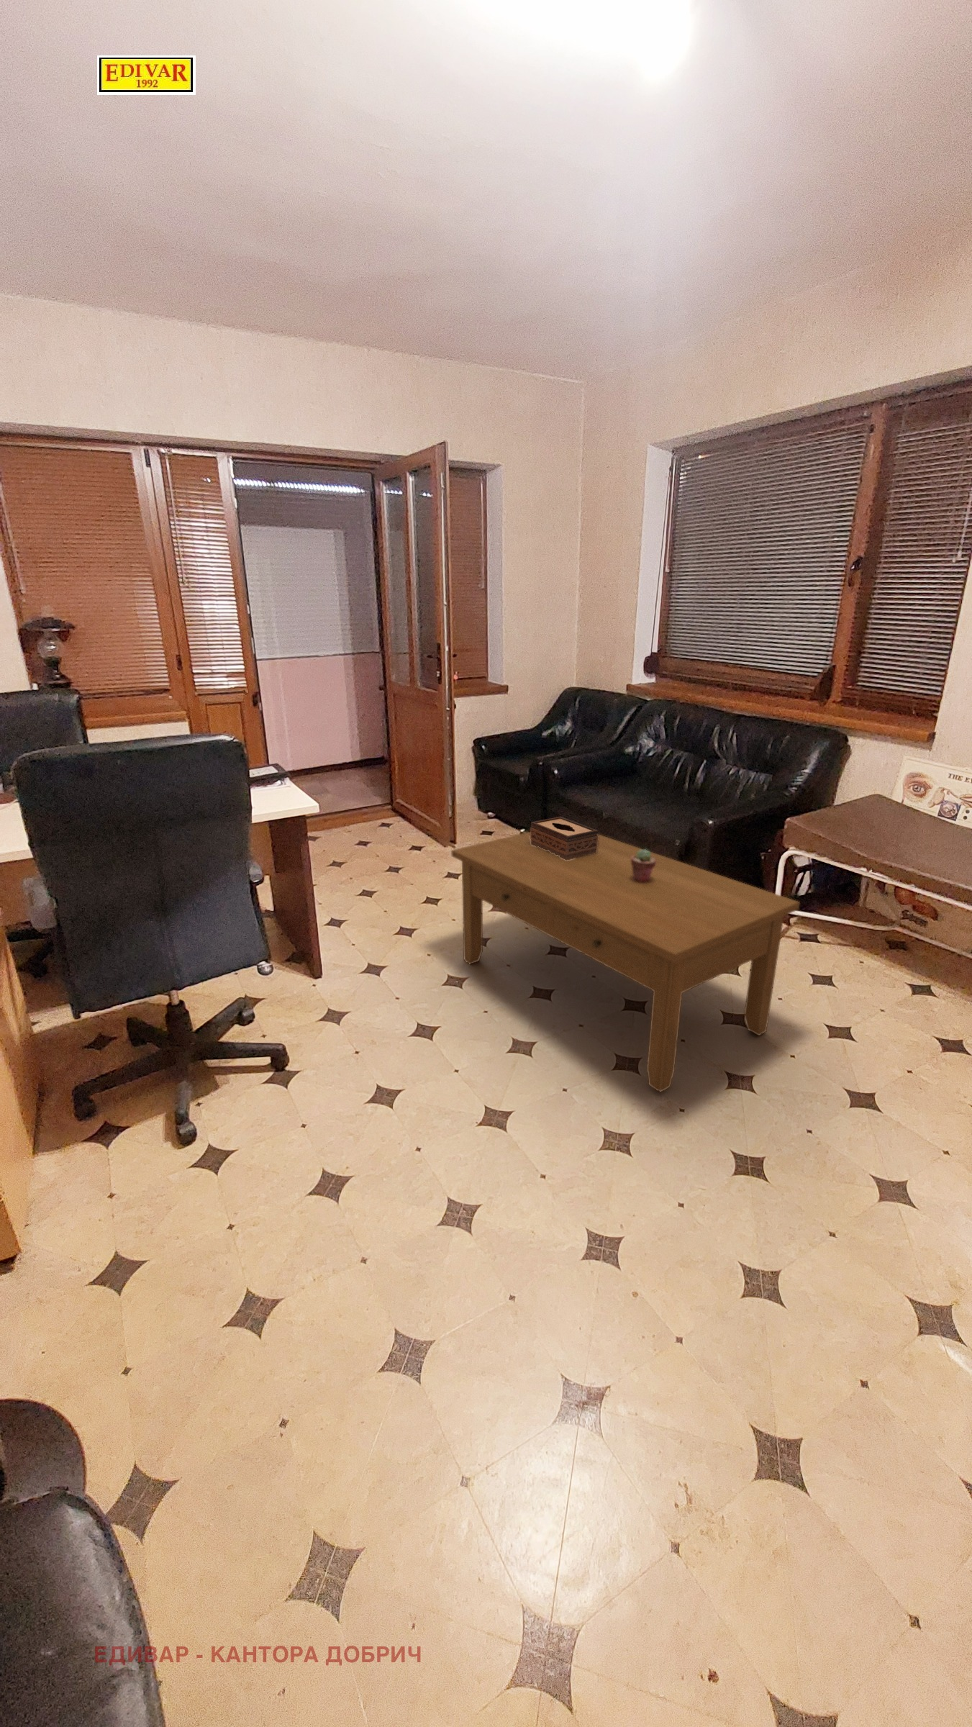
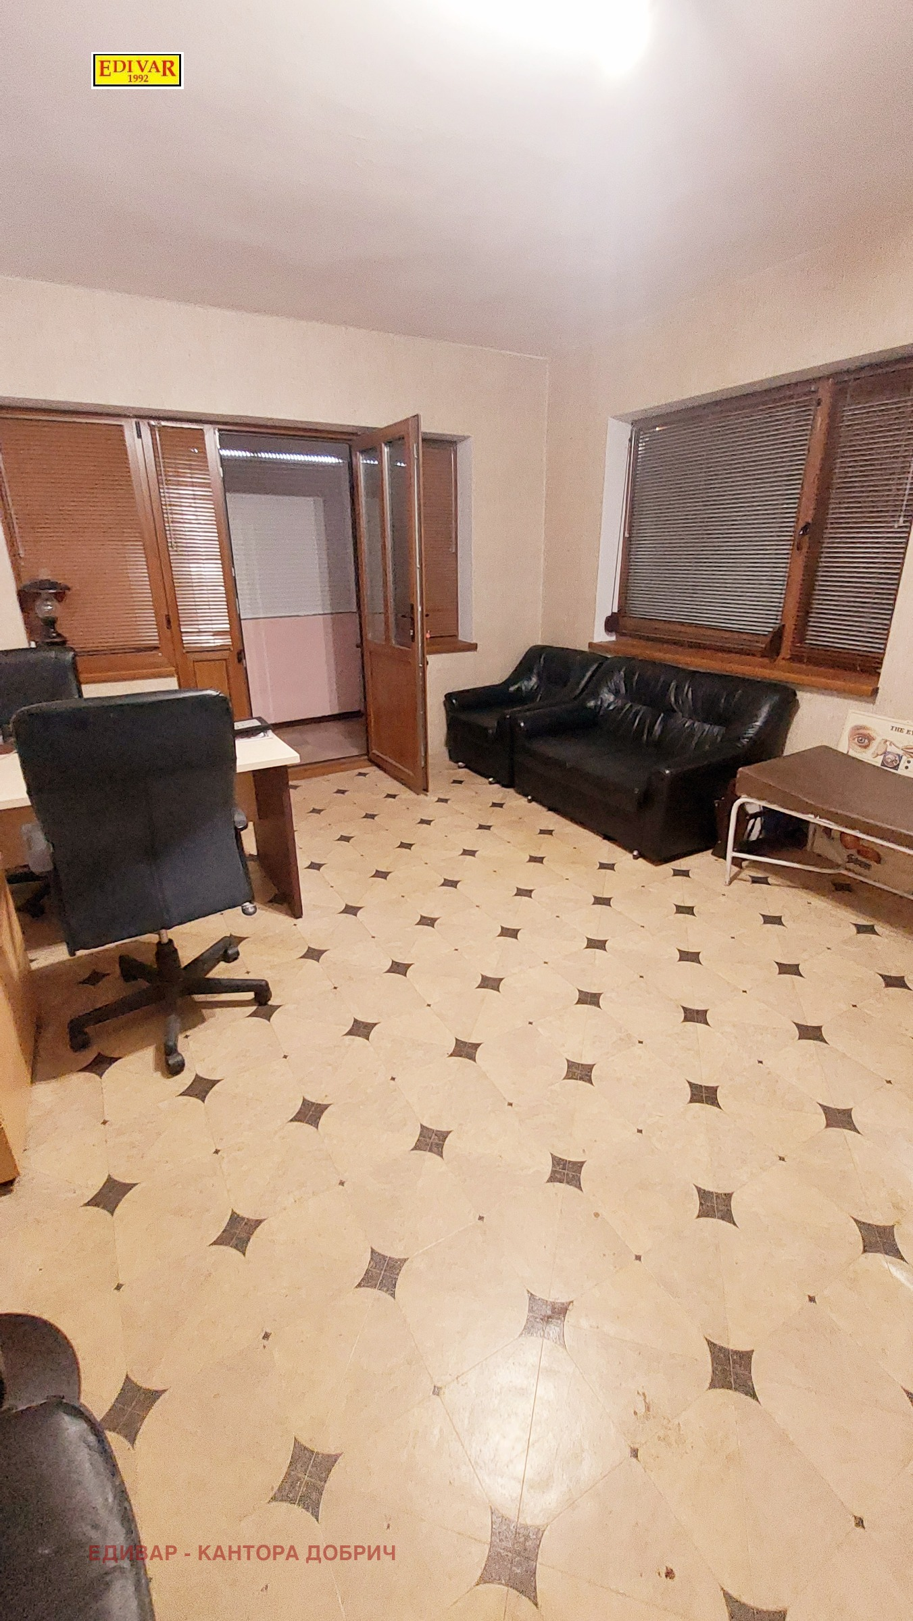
- tissue box (563, 837)
- potted succulent (642, 865)
- coffee table (603, 935)
